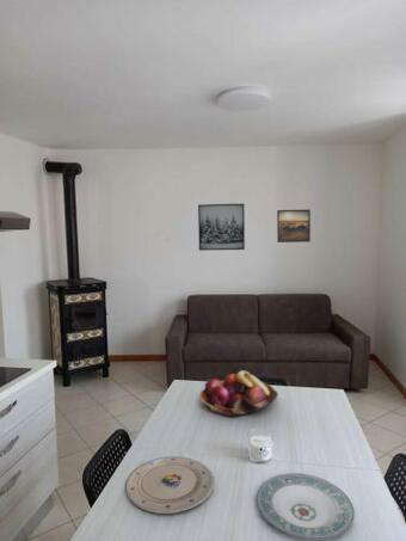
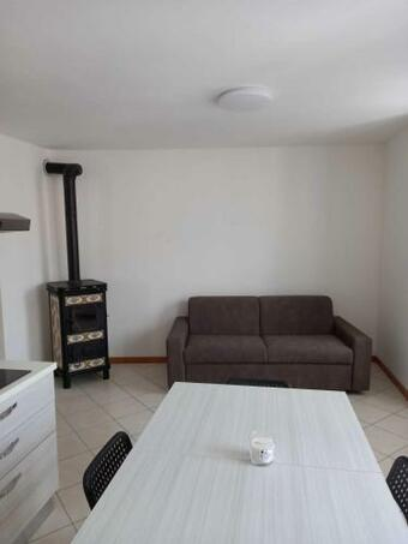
- plate (170, 484)
- plate (303, 506)
- fruit basket (239, 391)
- wall art (221, 227)
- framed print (293, 226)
